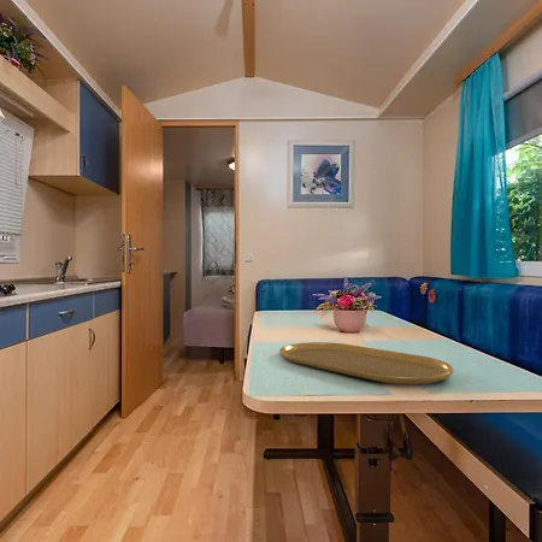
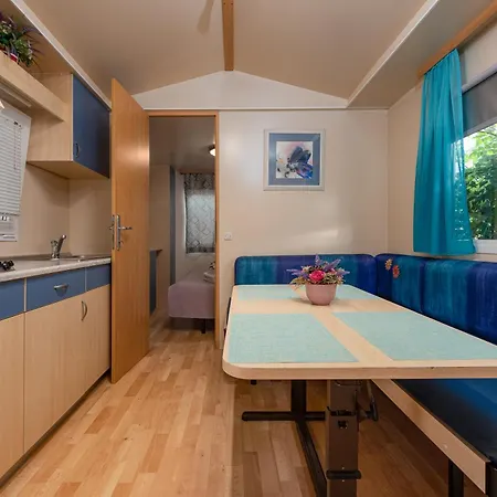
- placemat (357, 360)
